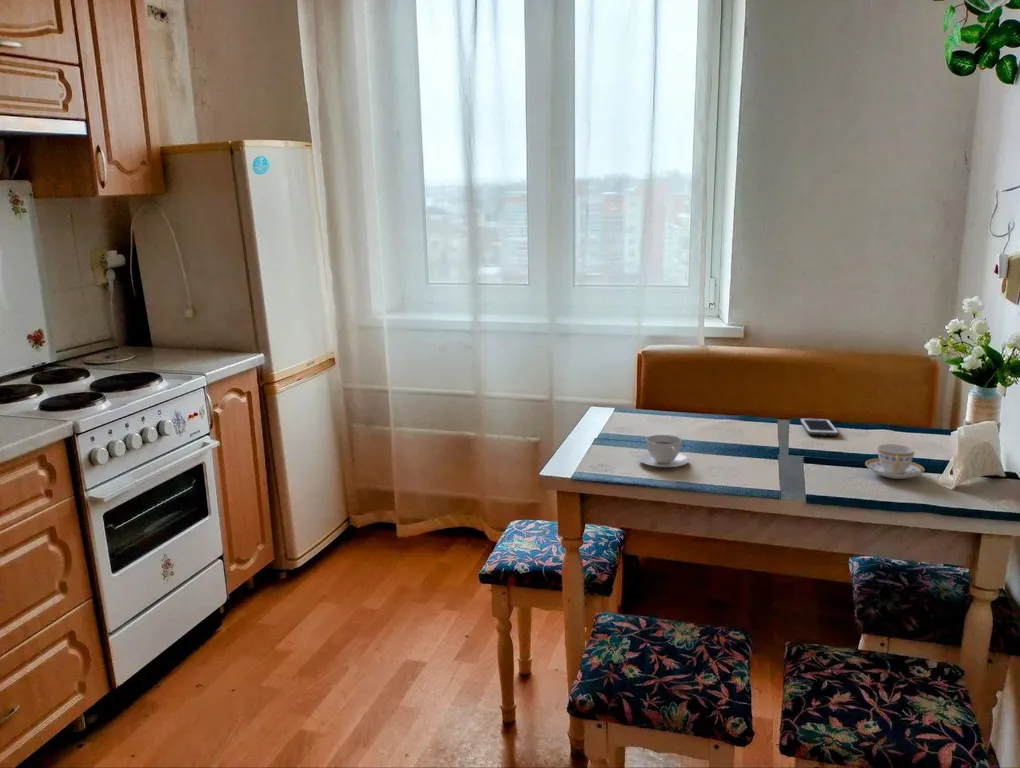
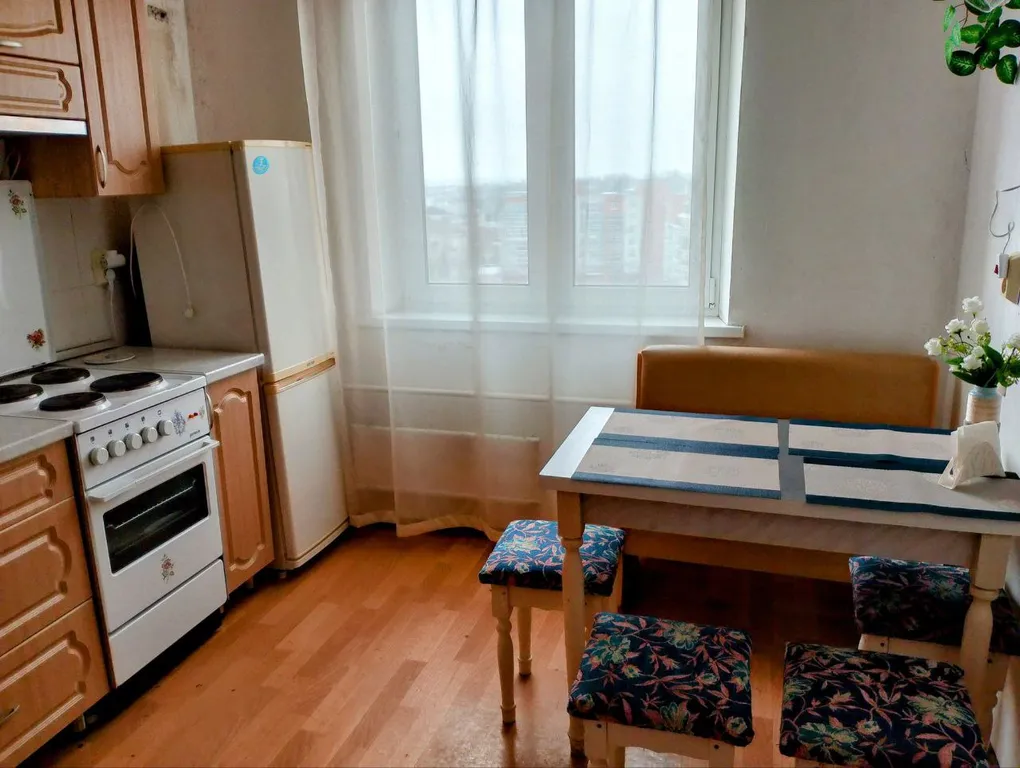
- teacup (663, 451)
- teacup (894, 462)
- cell phone (818, 426)
